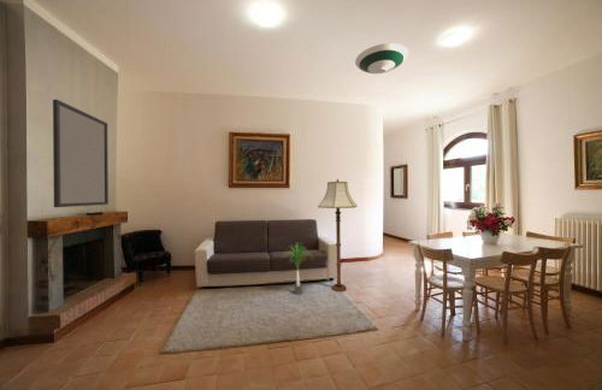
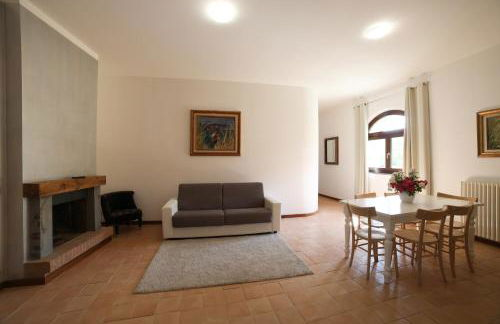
- floor lamp (337, 232)
- home mirror (83, 159)
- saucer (380, 65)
- potted plant (297, 265)
